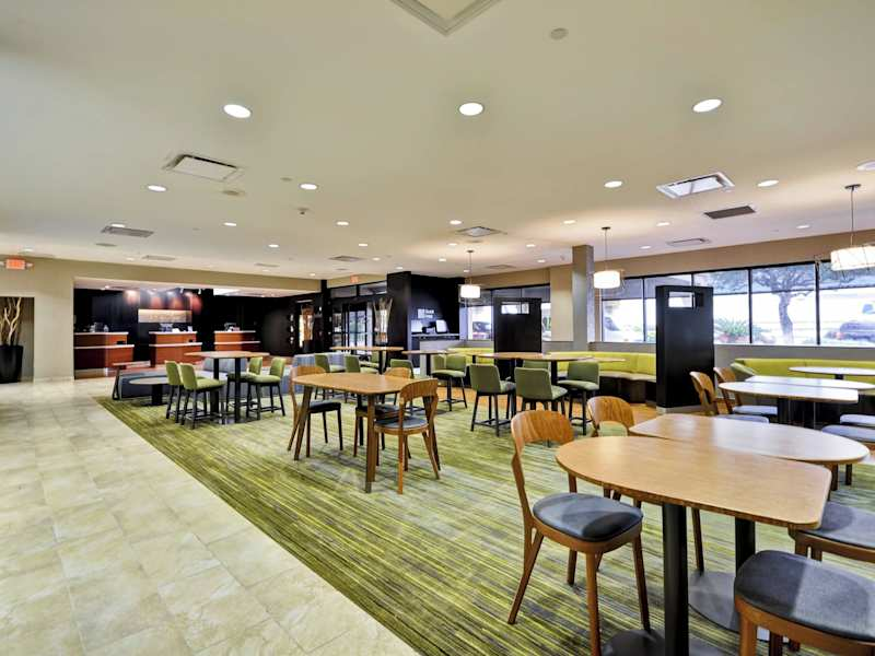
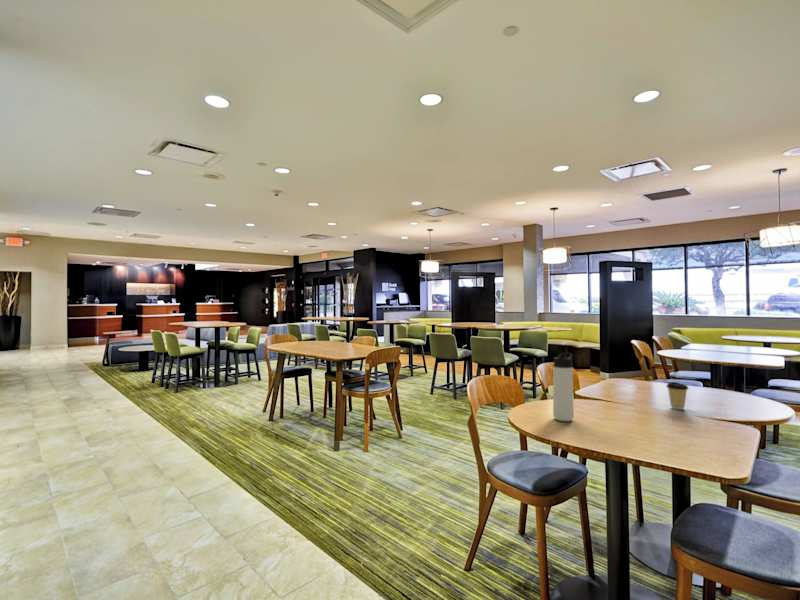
+ thermos bottle (564, 386)
+ coffee cup (677, 395)
